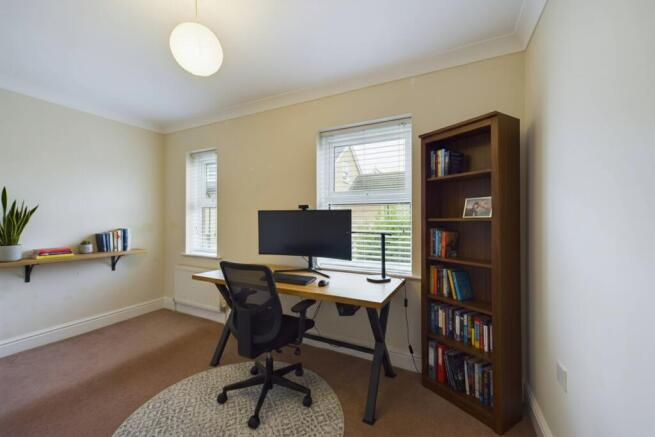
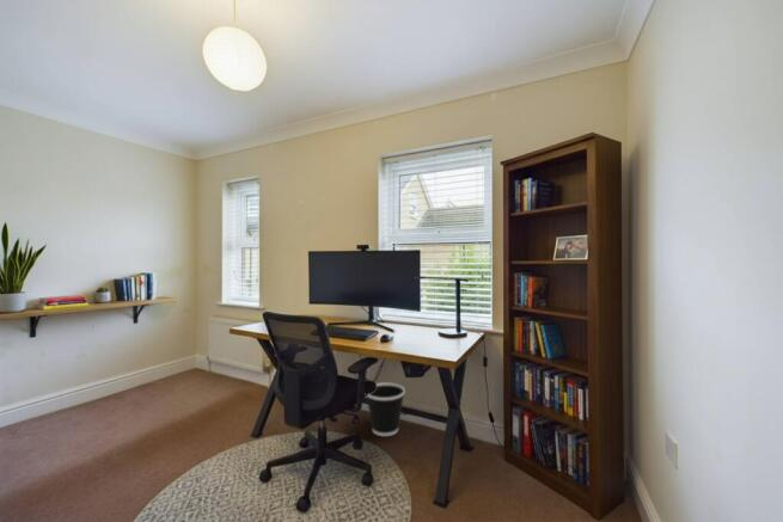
+ wastebasket (385, 409)
